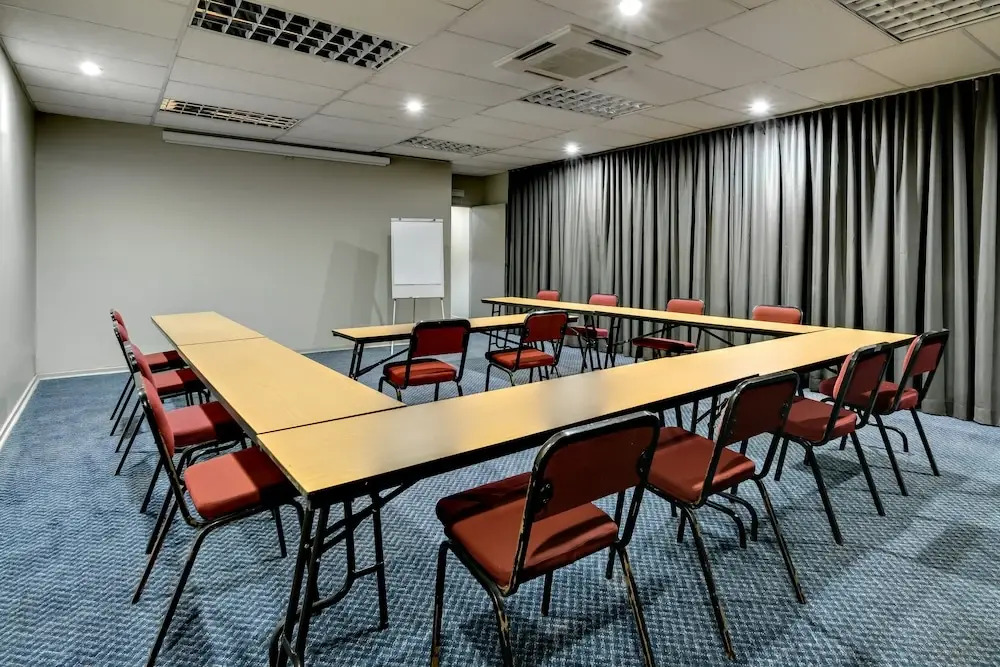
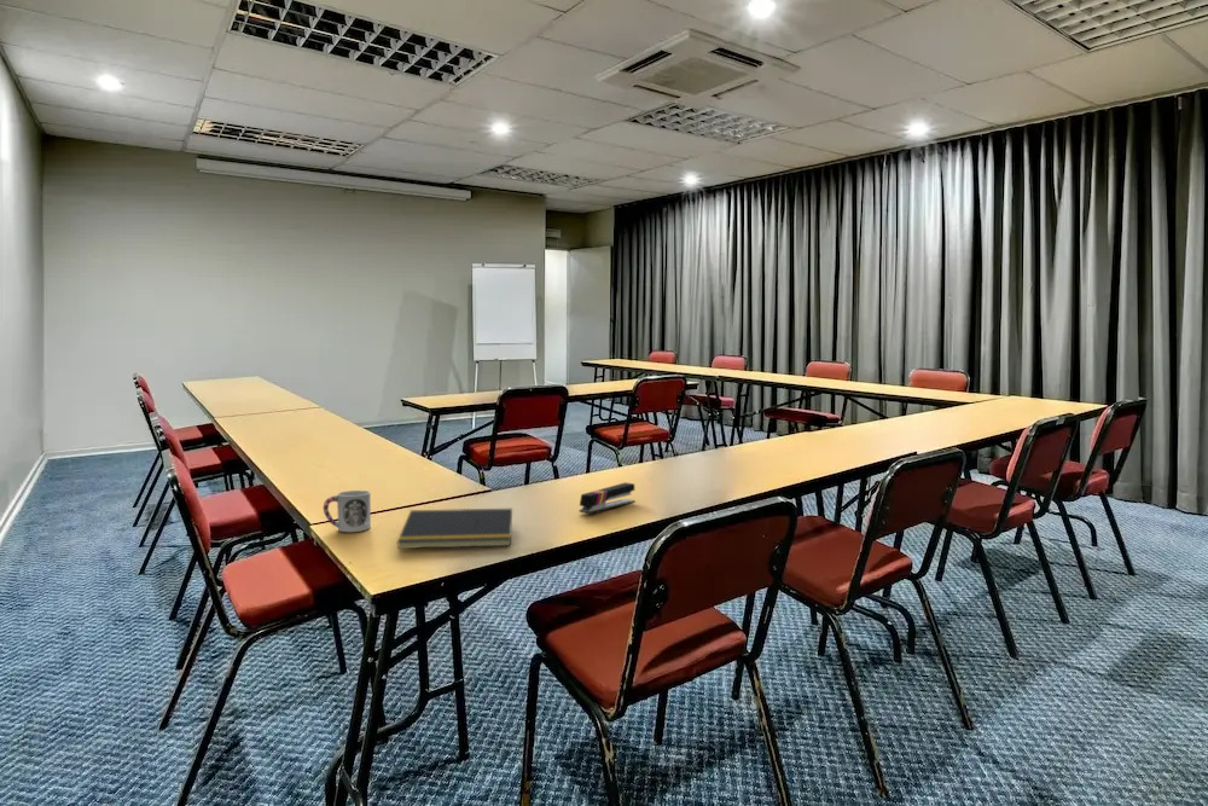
+ notepad (458, 527)
+ cup (347, 511)
+ stapler (608, 497)
